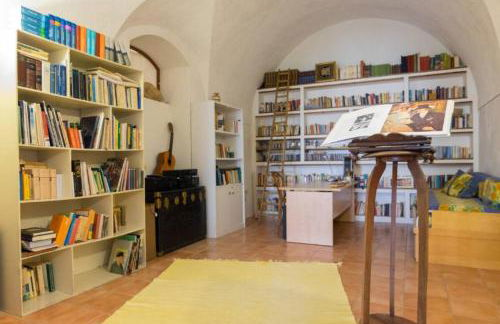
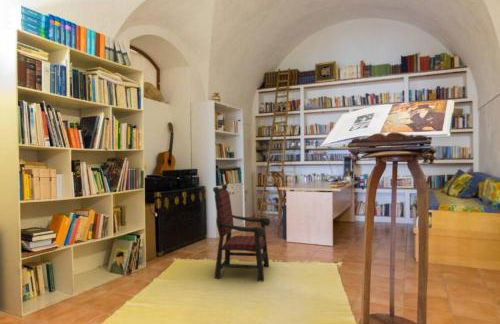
+ armchair (242, 228)
